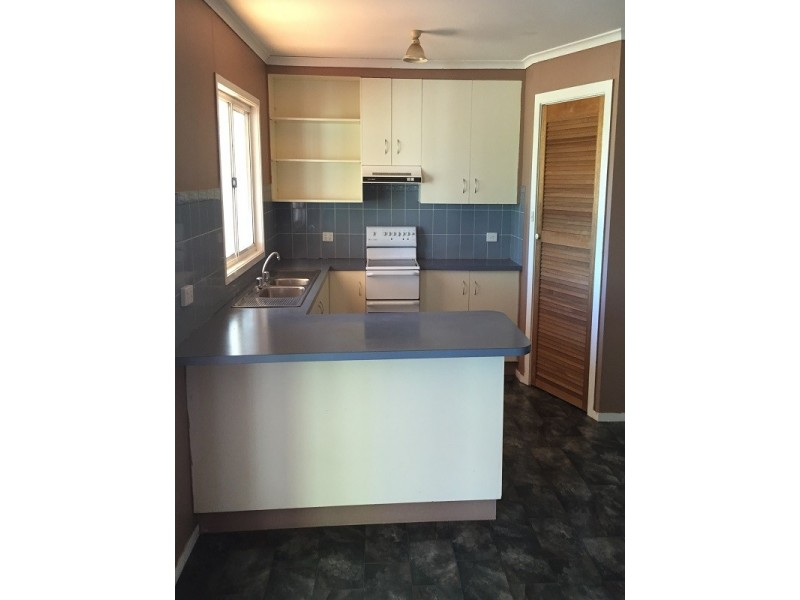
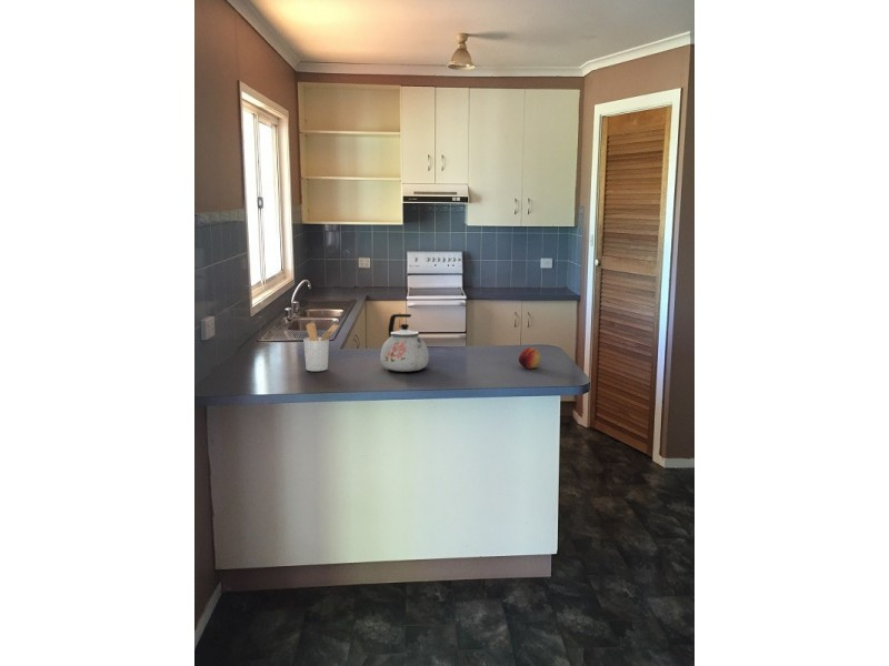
+ fruit (529, 357)
+ utensil holder (322, 345)
+ kettle (404, 341)
